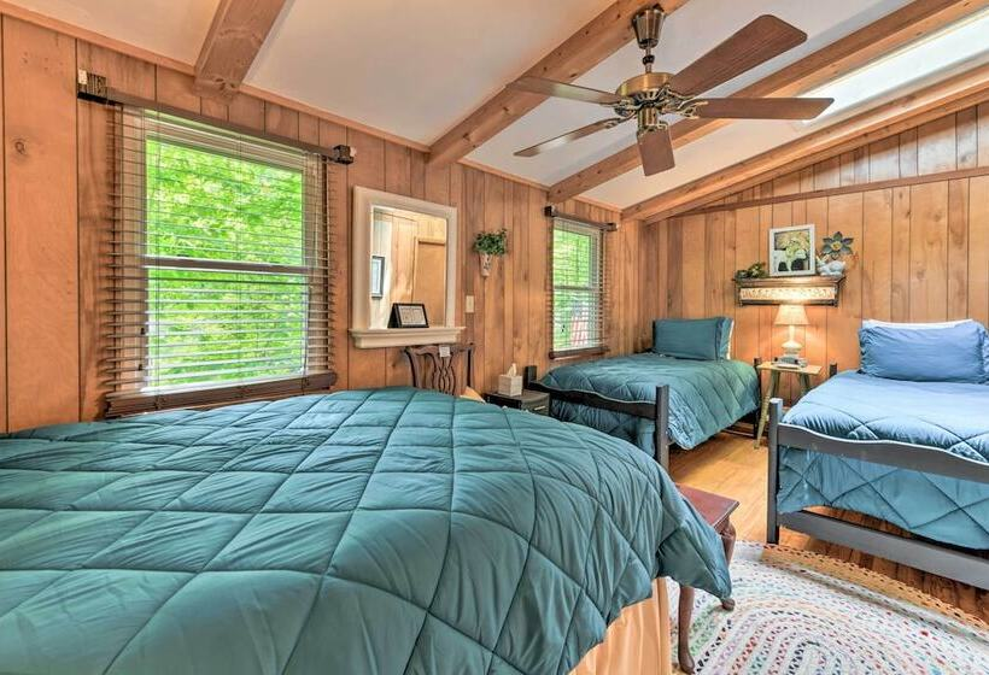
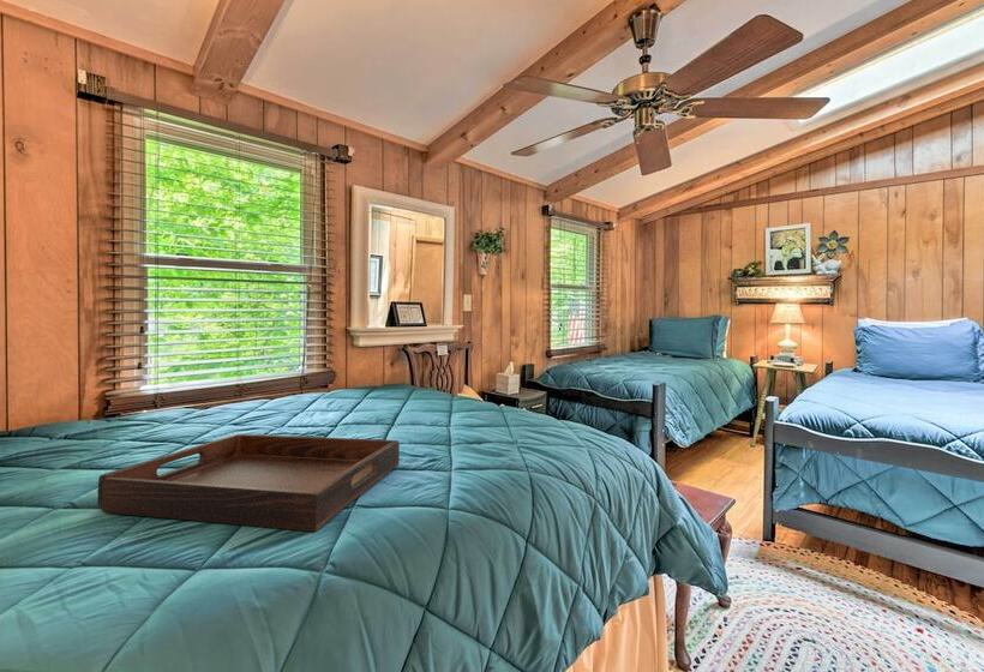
+ serving tray (268, 470)
